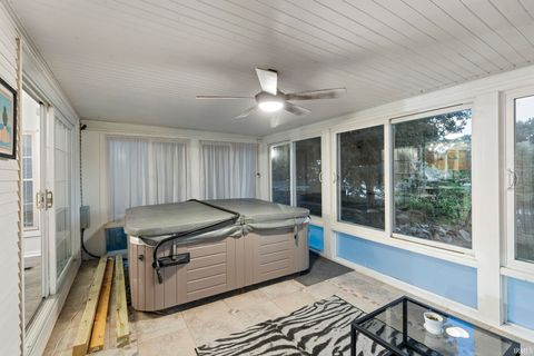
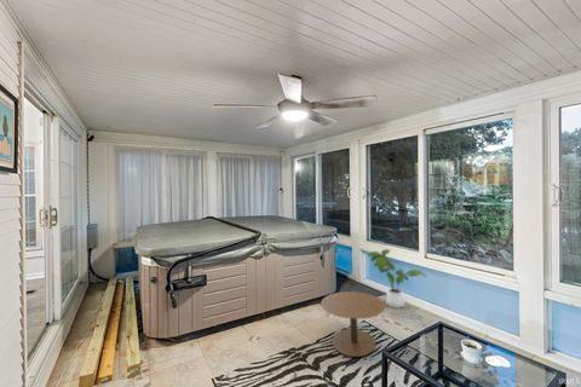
+ side table (352, 322)
+ house plant (390, 278)
